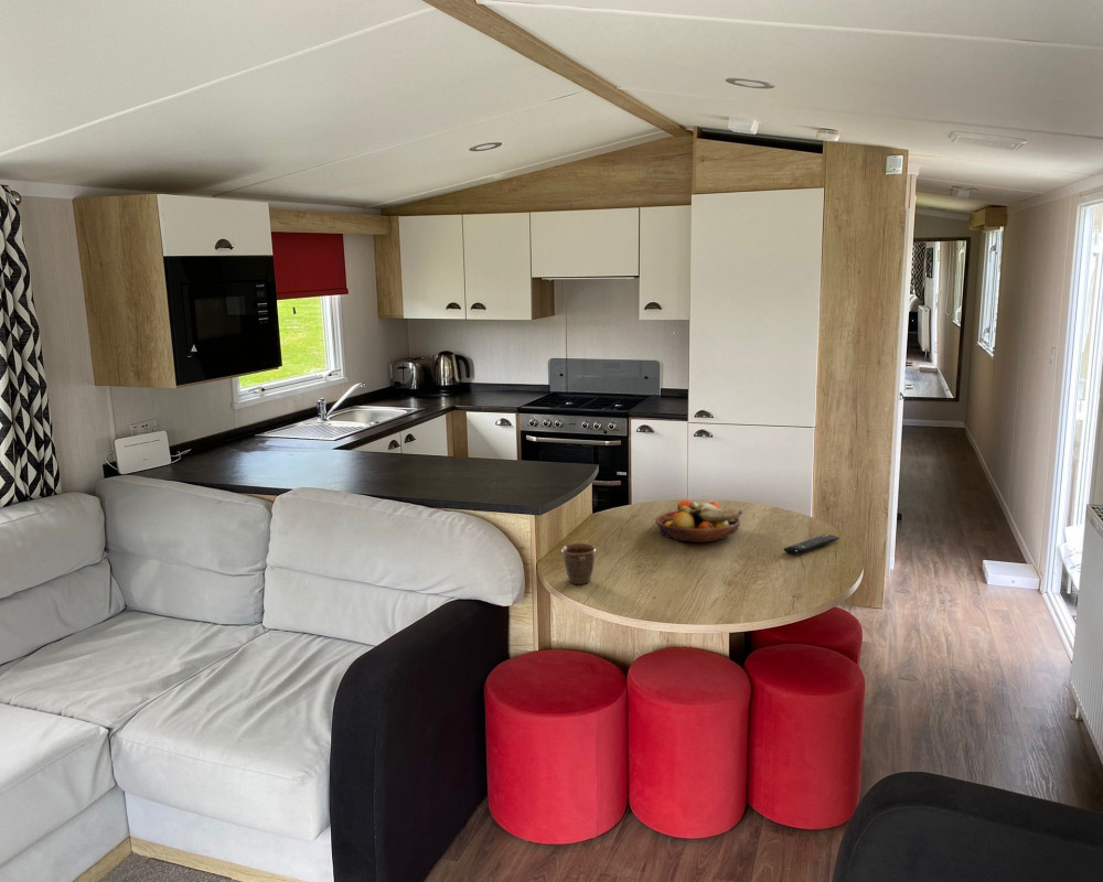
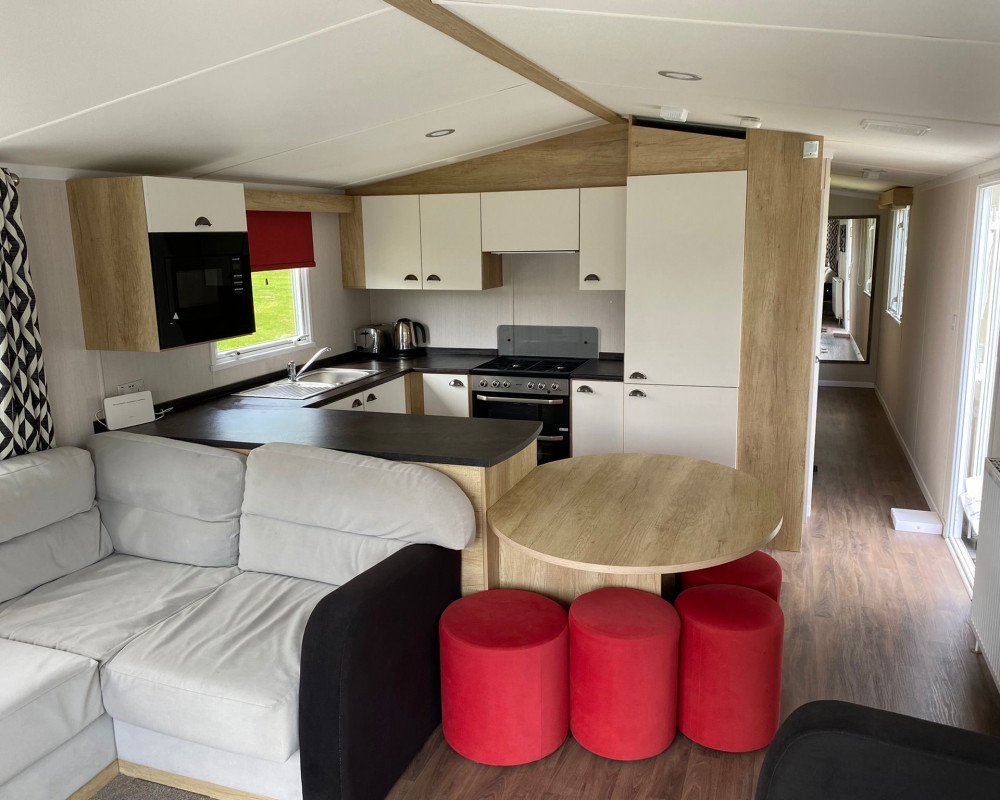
- fruit bowl (698, 516)
- remote control (812, 544)
- mug (579, 564)
